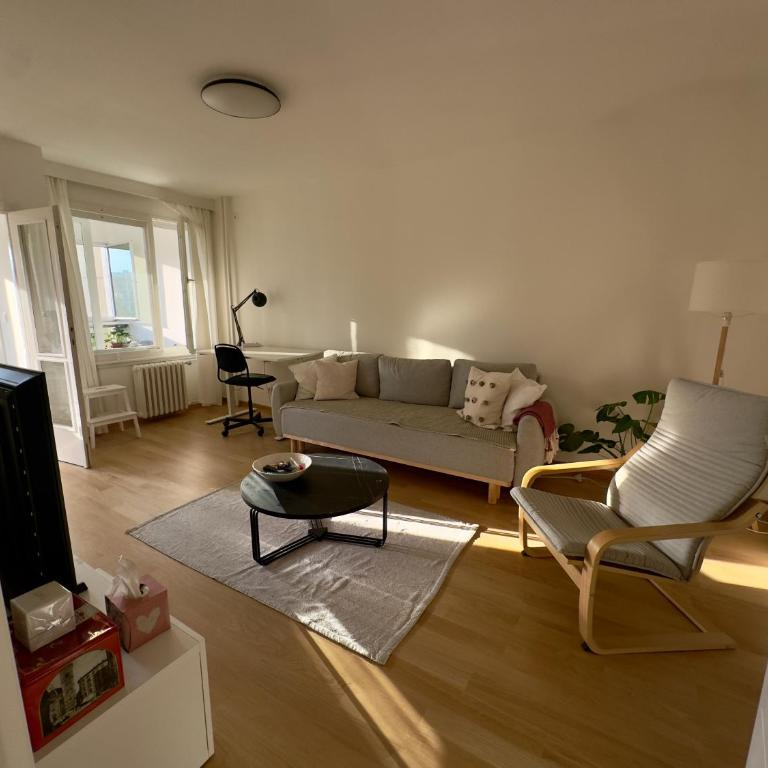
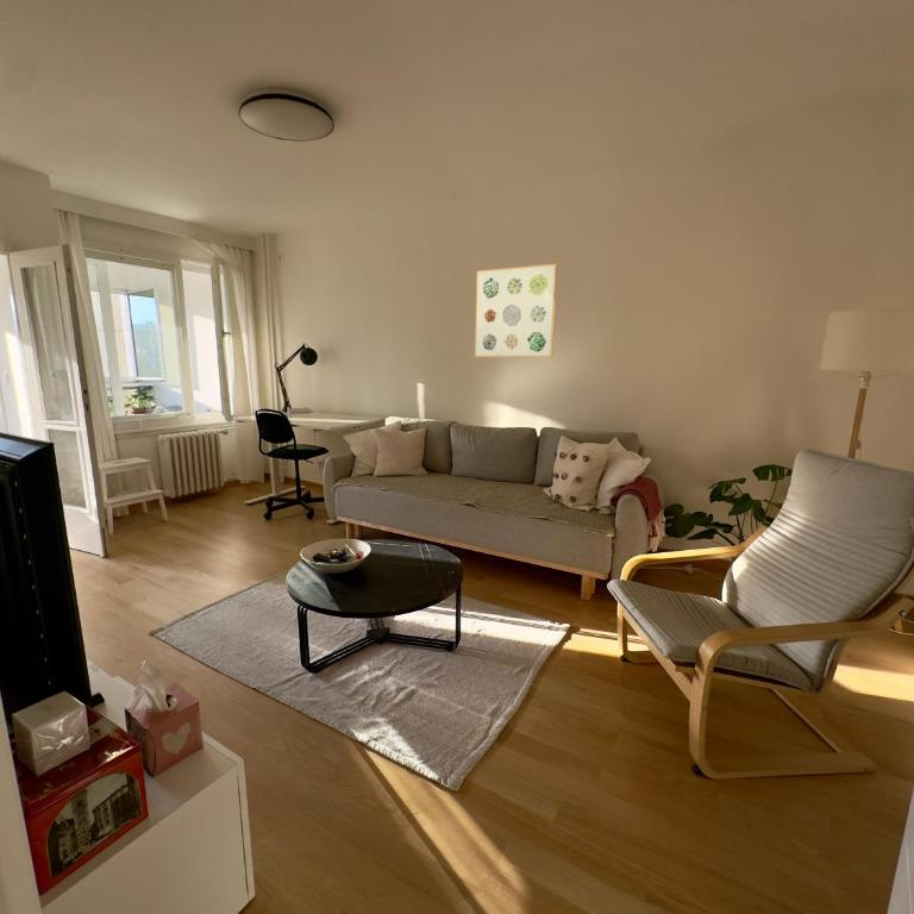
+ wall art (513, 313)
